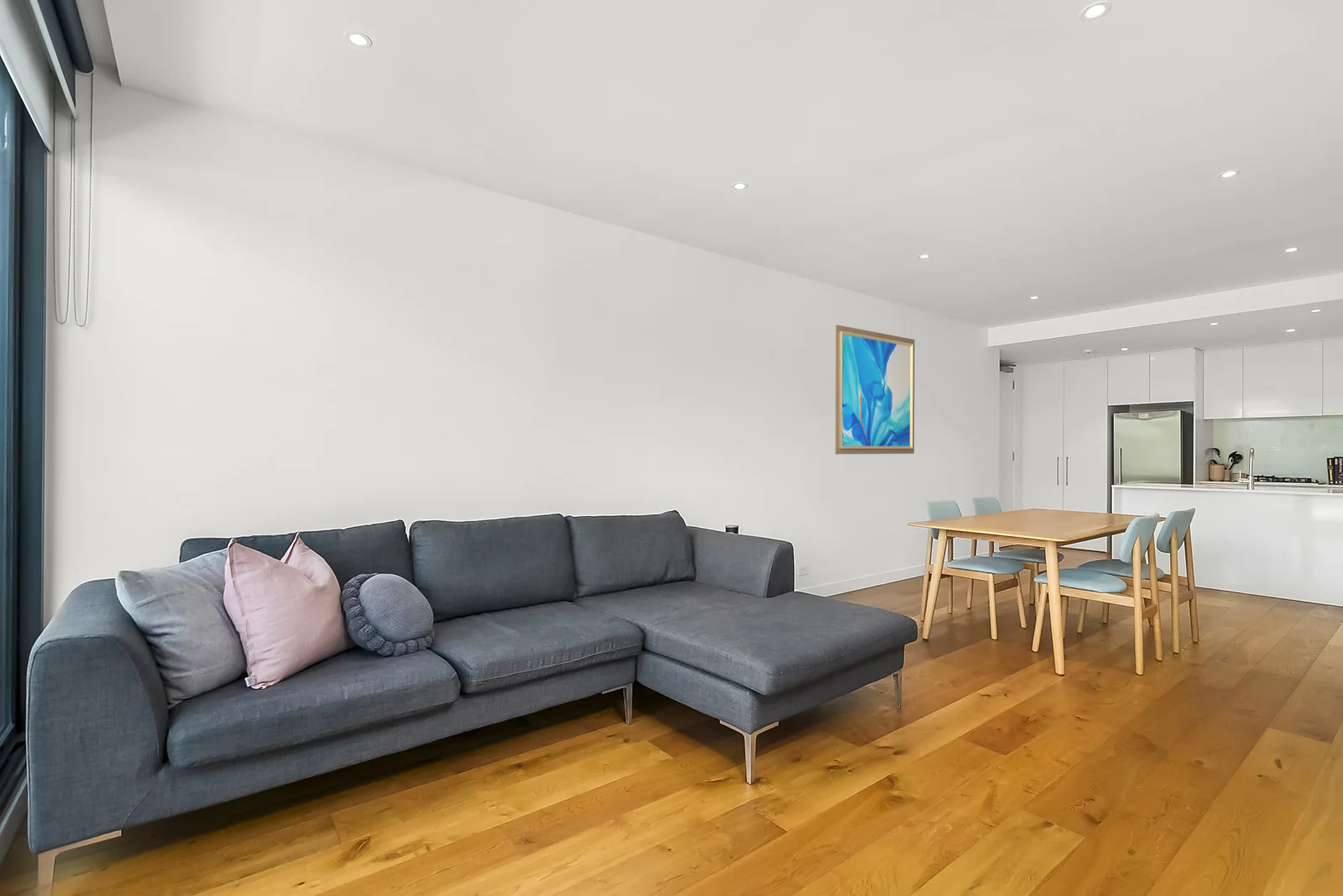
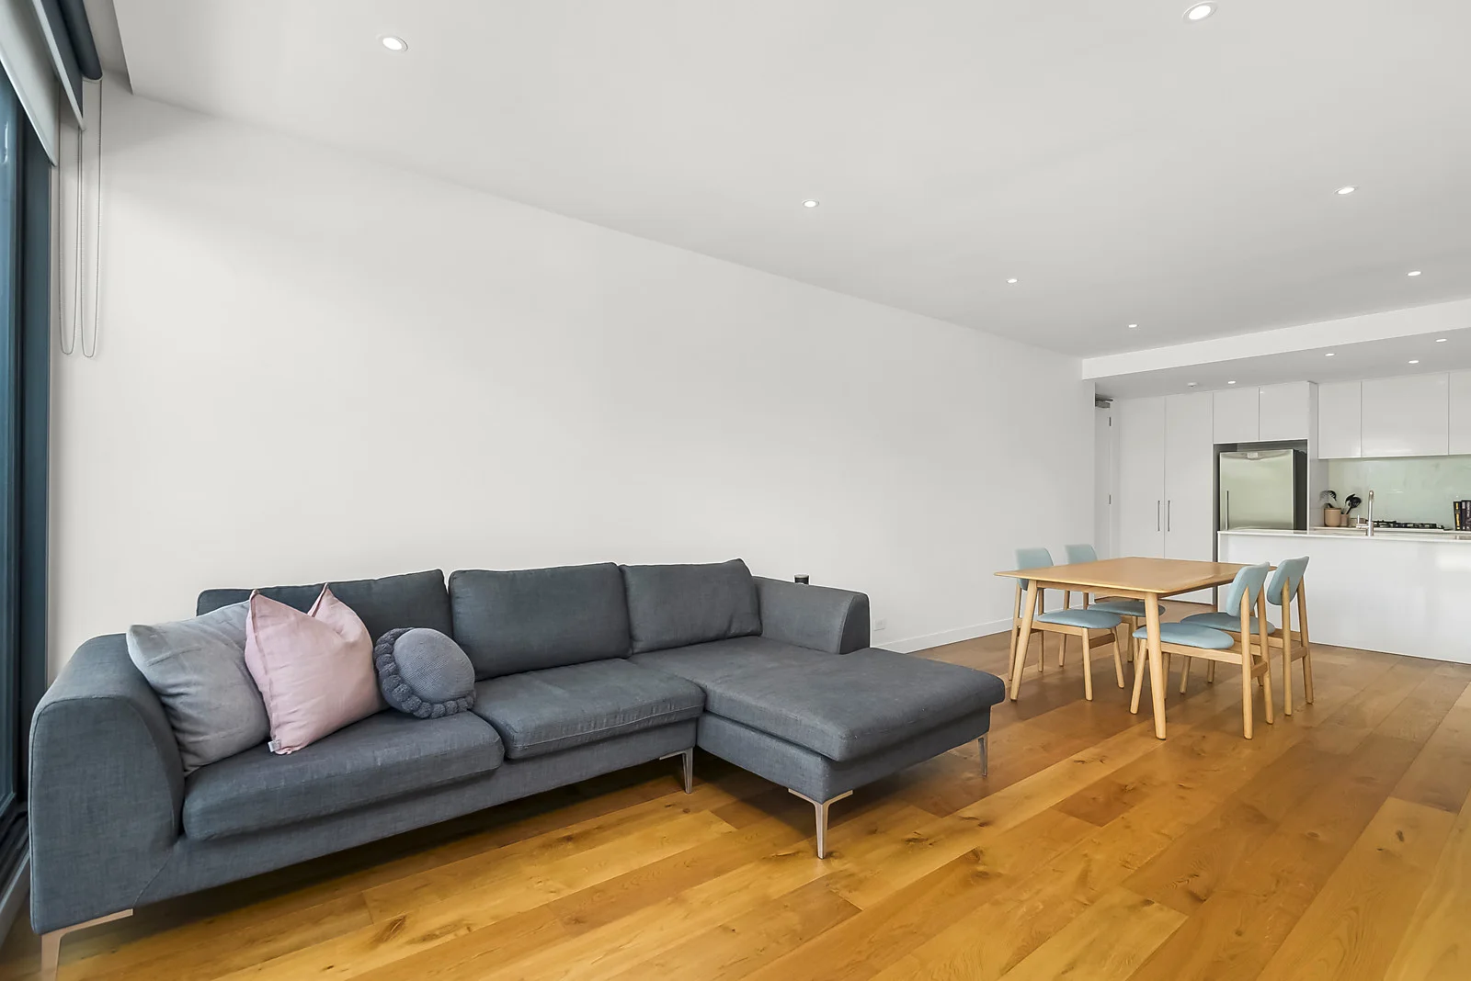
- wall art (878, 393)
